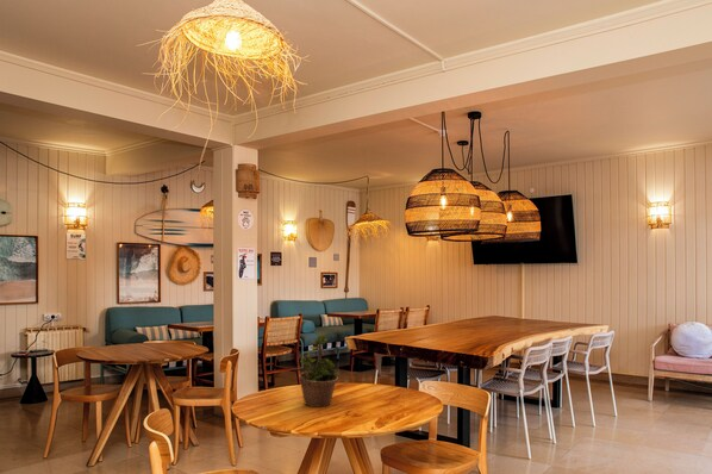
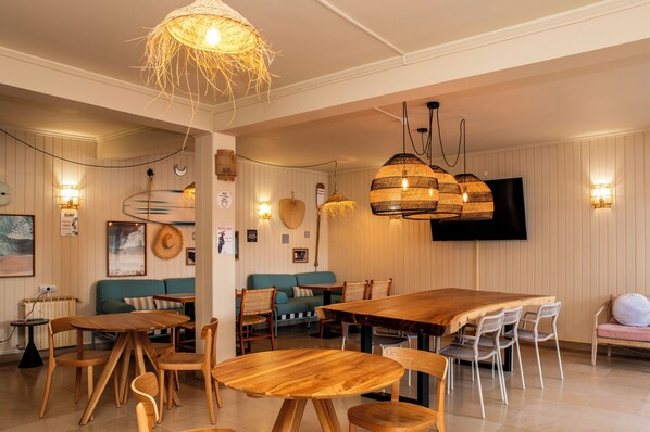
- potted plant (319, 367)
